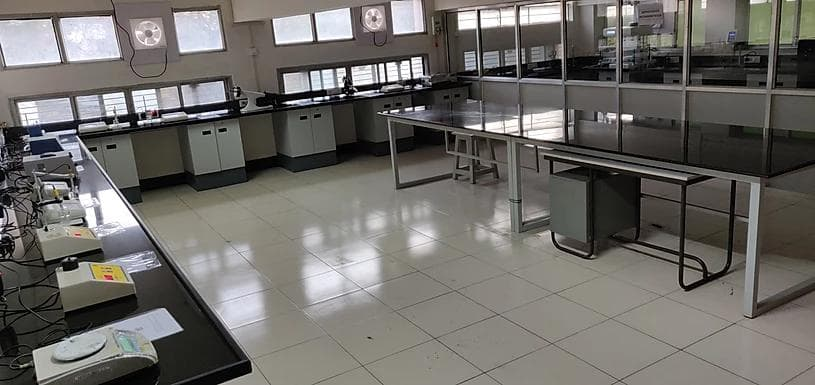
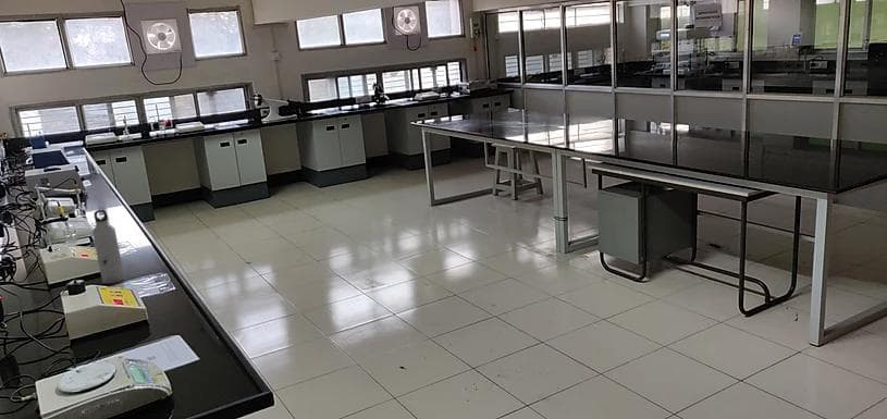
+ water bottle (107, 245)
